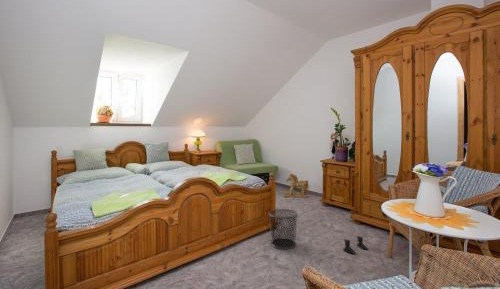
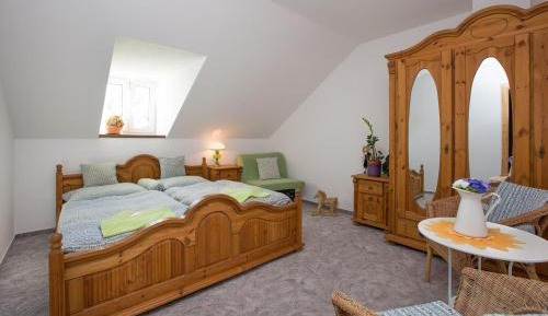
- waste bin (283, 228)
- boots (357, 244)
